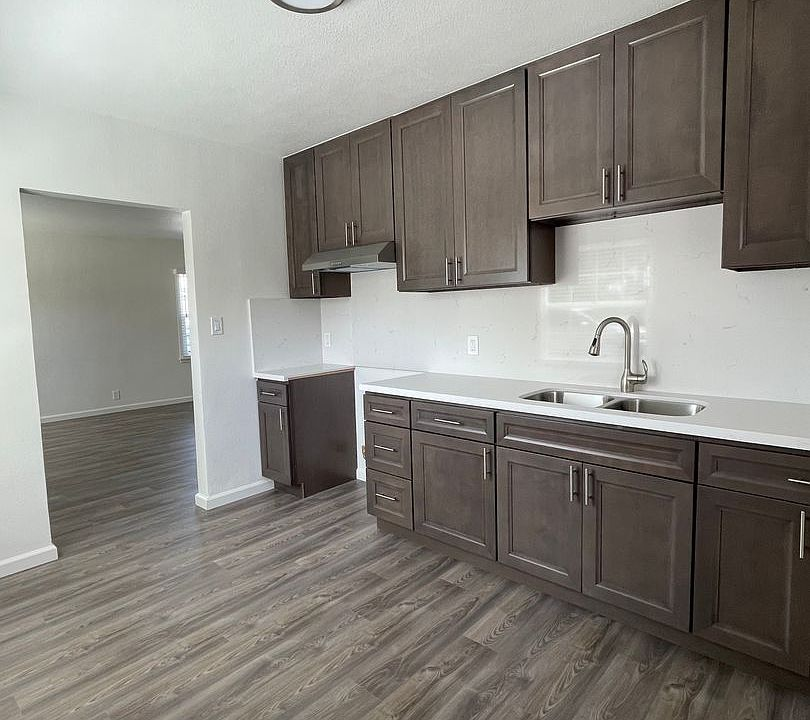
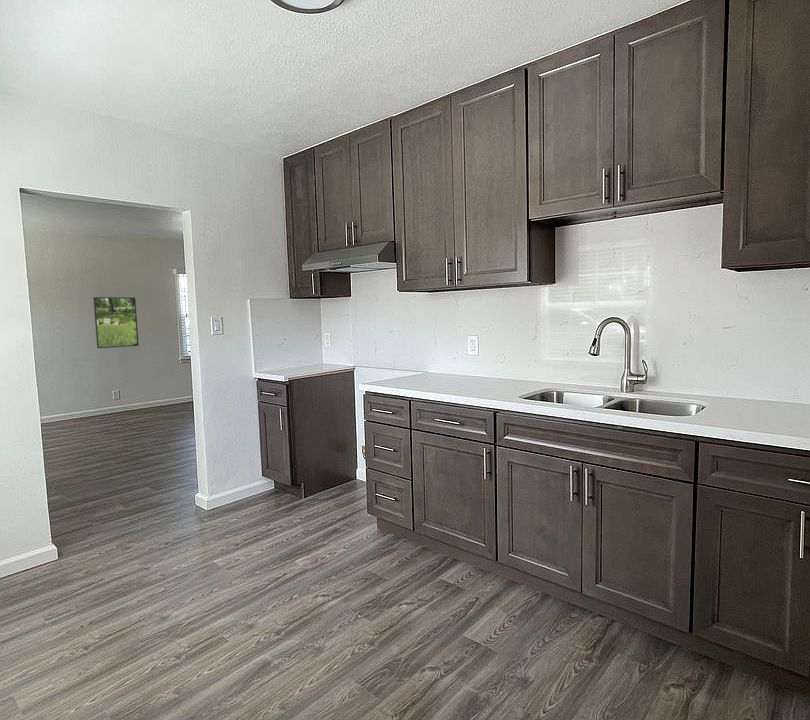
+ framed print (116, 322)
